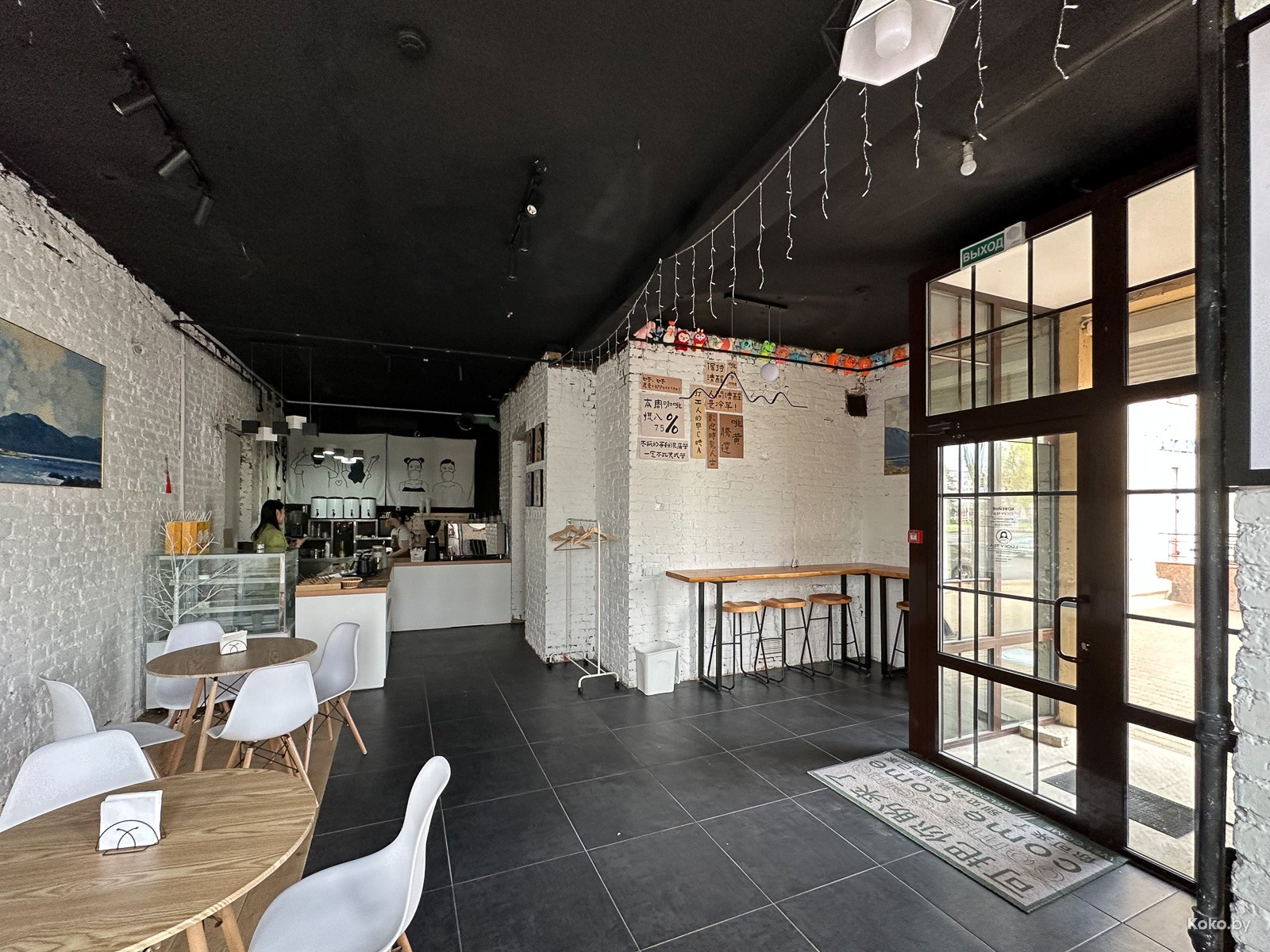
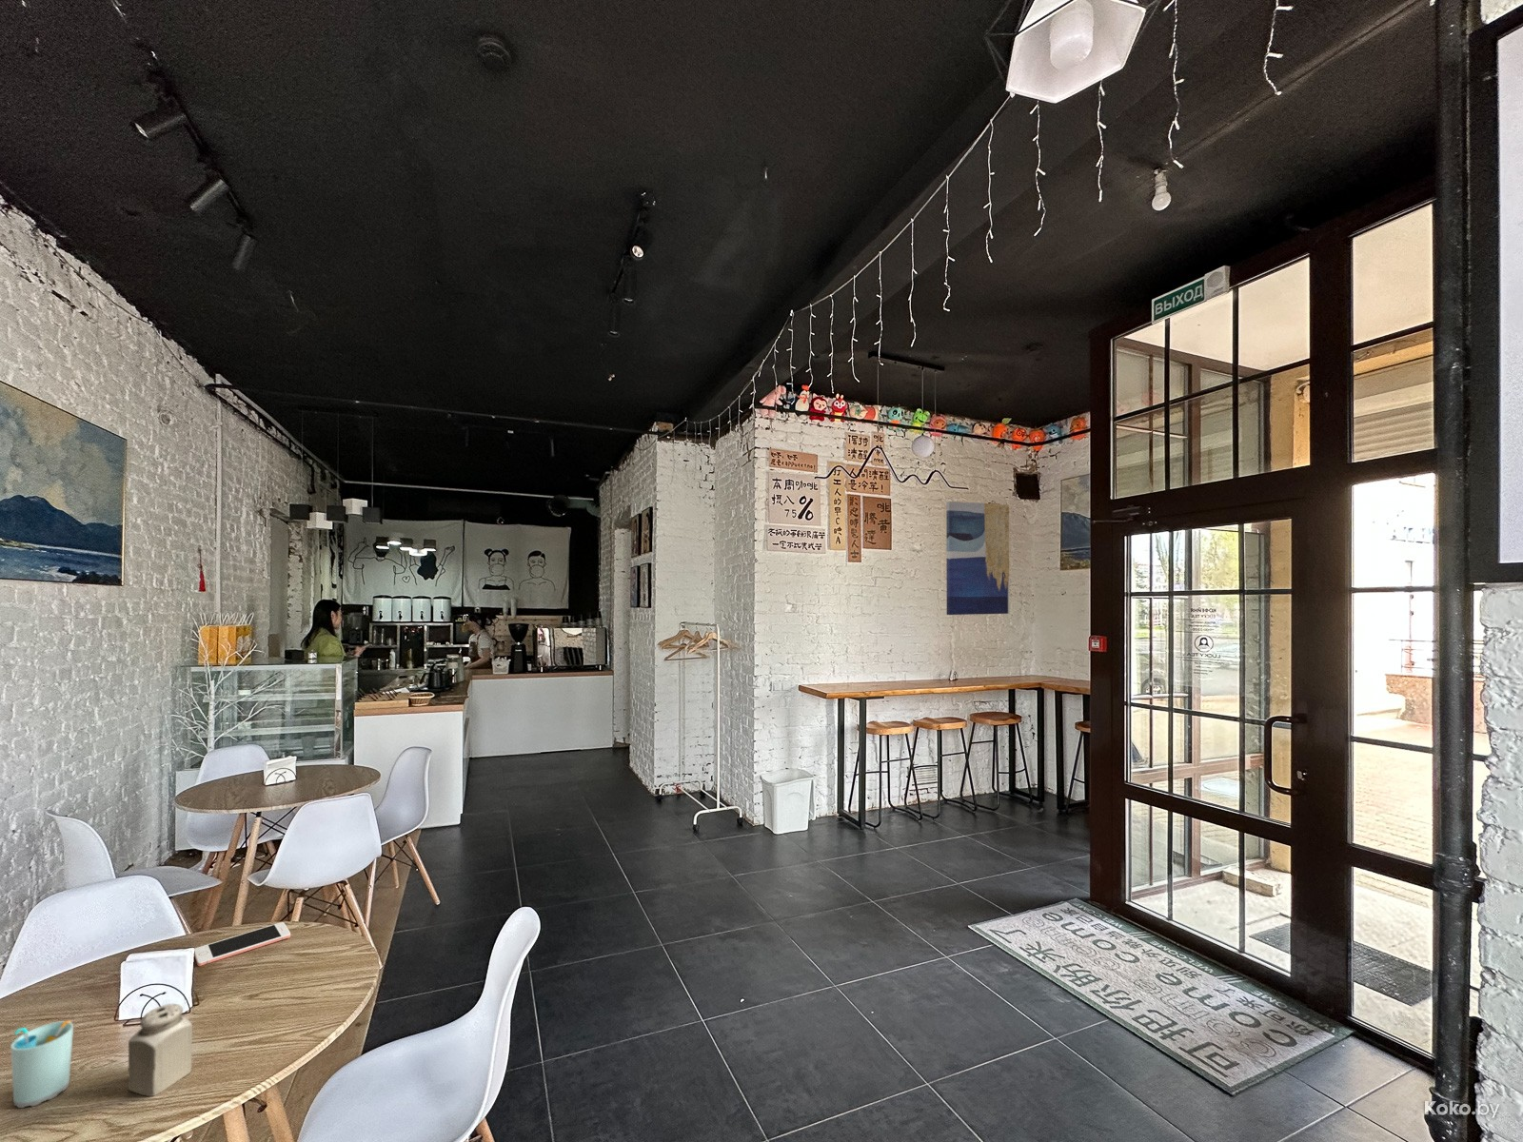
+ cup (44, 1057)
+ cell phone (242, 942)
+ wall art (977, 559)
+ salt shaker (159, 1046)
